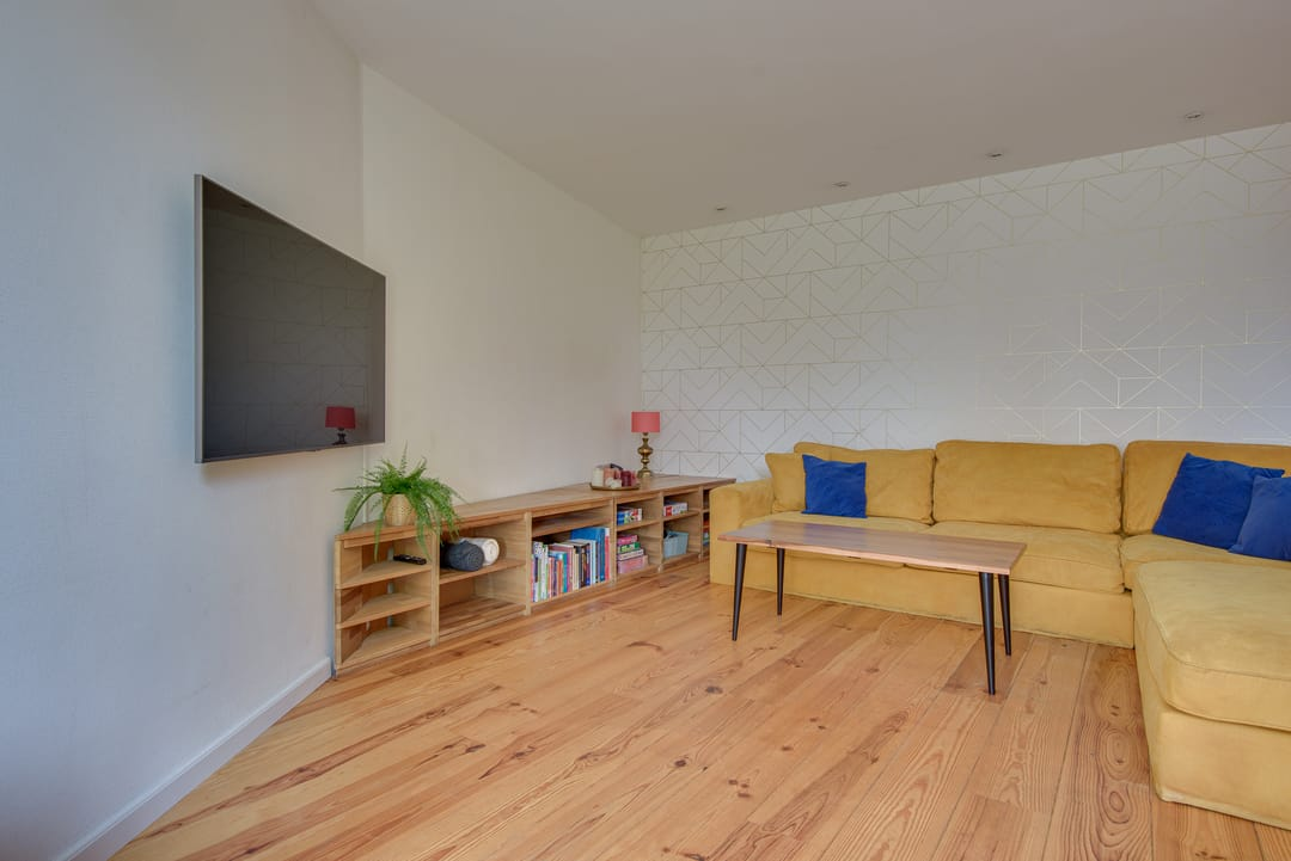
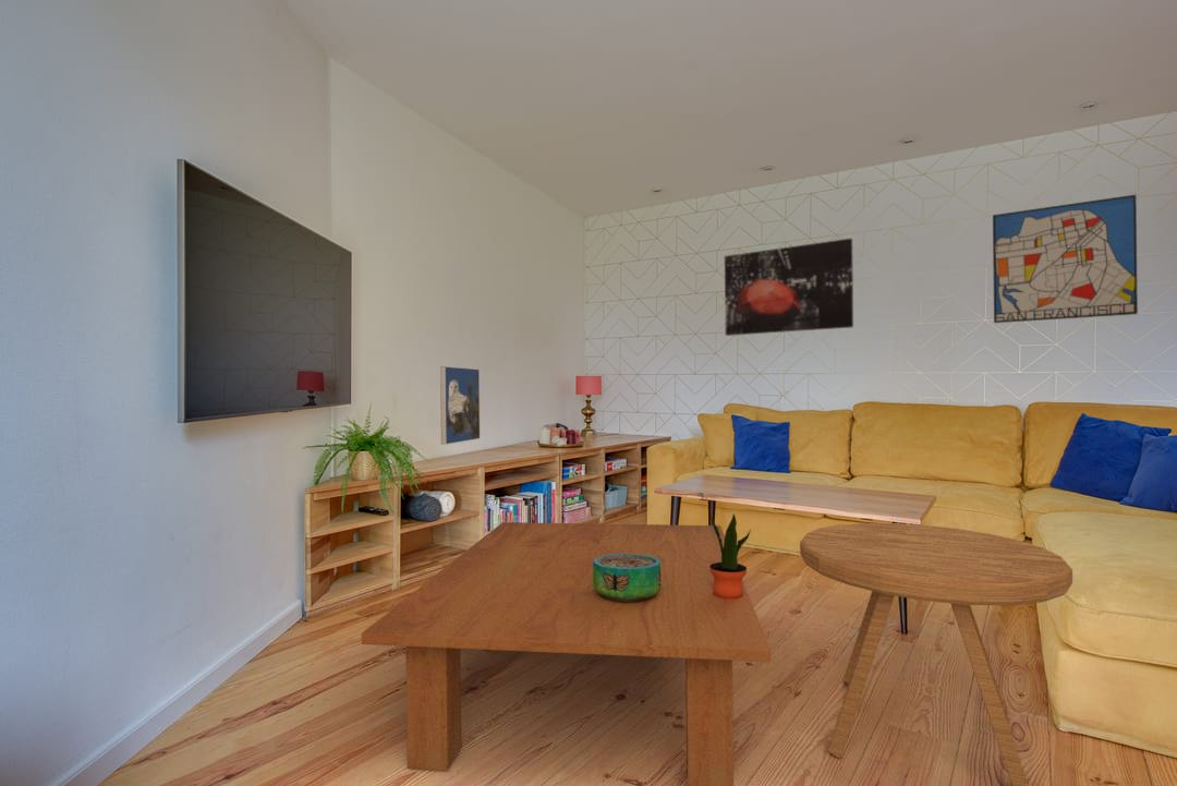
+ potted plant (730, 552)
+ decorative bowl (627, 576)
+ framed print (461, 404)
+ side table (959, 629)
+ wall art (785, 289)
+ coffee table (591, 619)
+ wall art (1060, 262)
